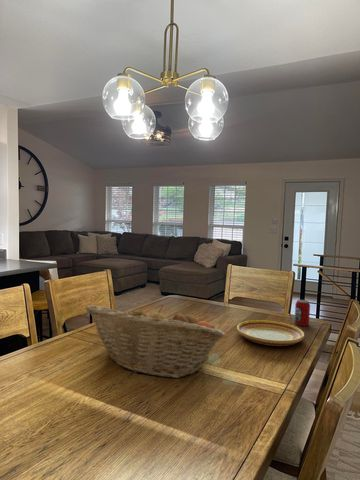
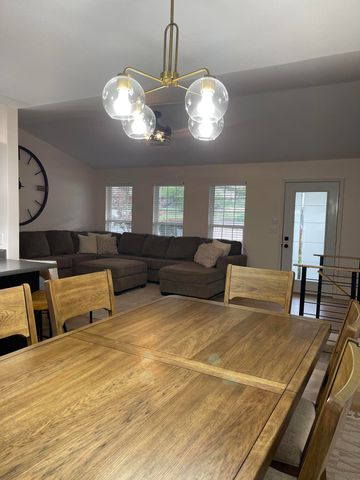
- beverage can (302, 312)
- fruit basket (153, 331)
- plate (269, 333)
